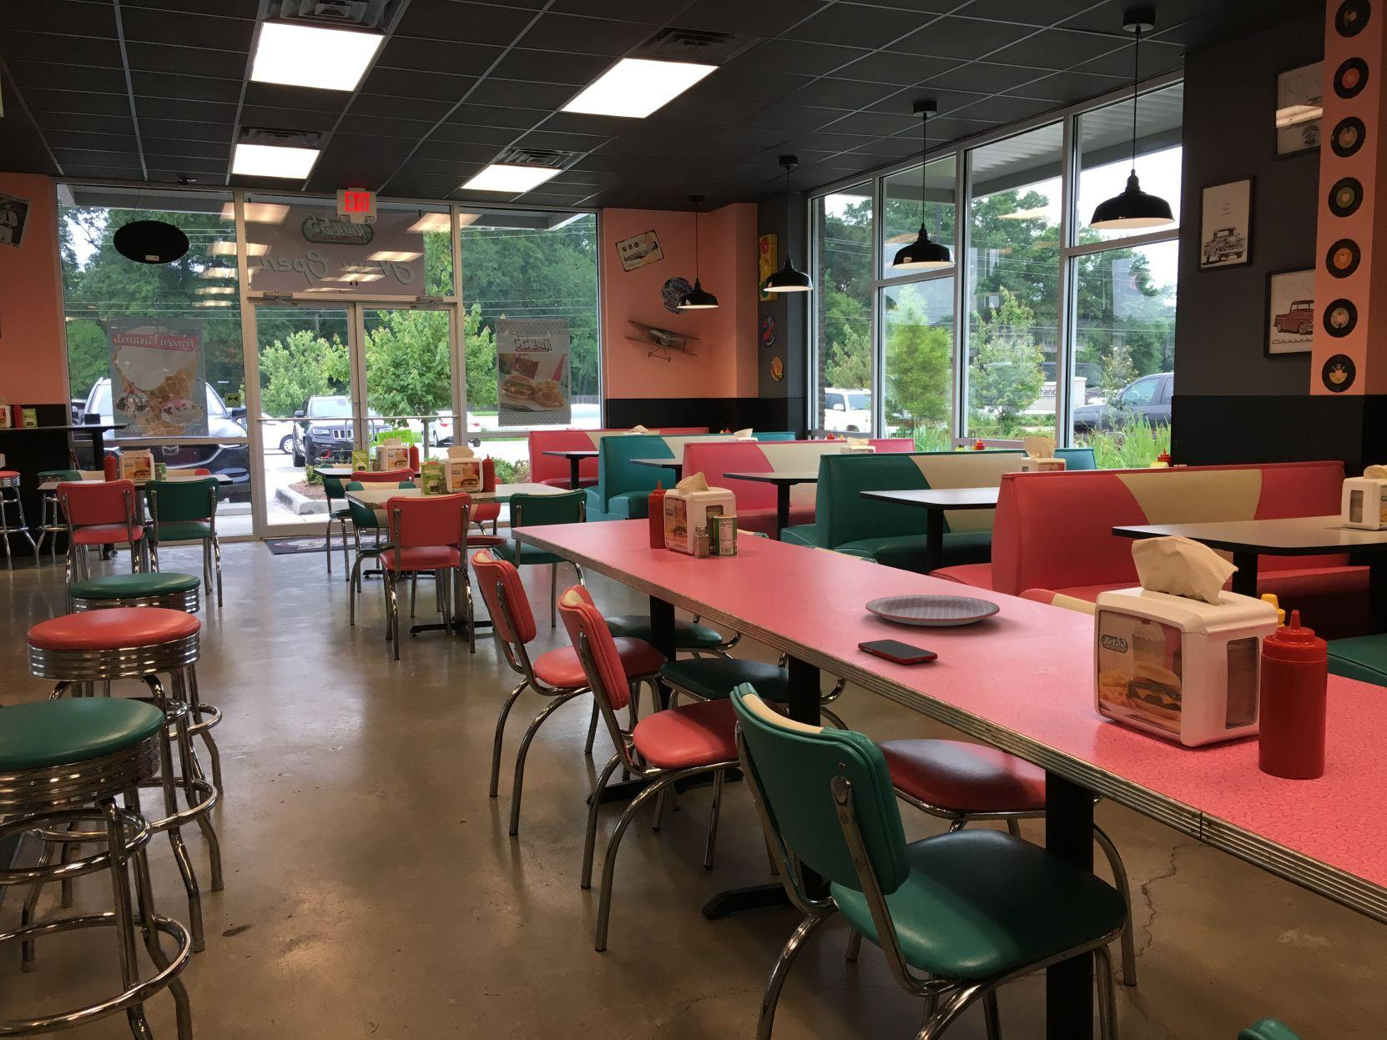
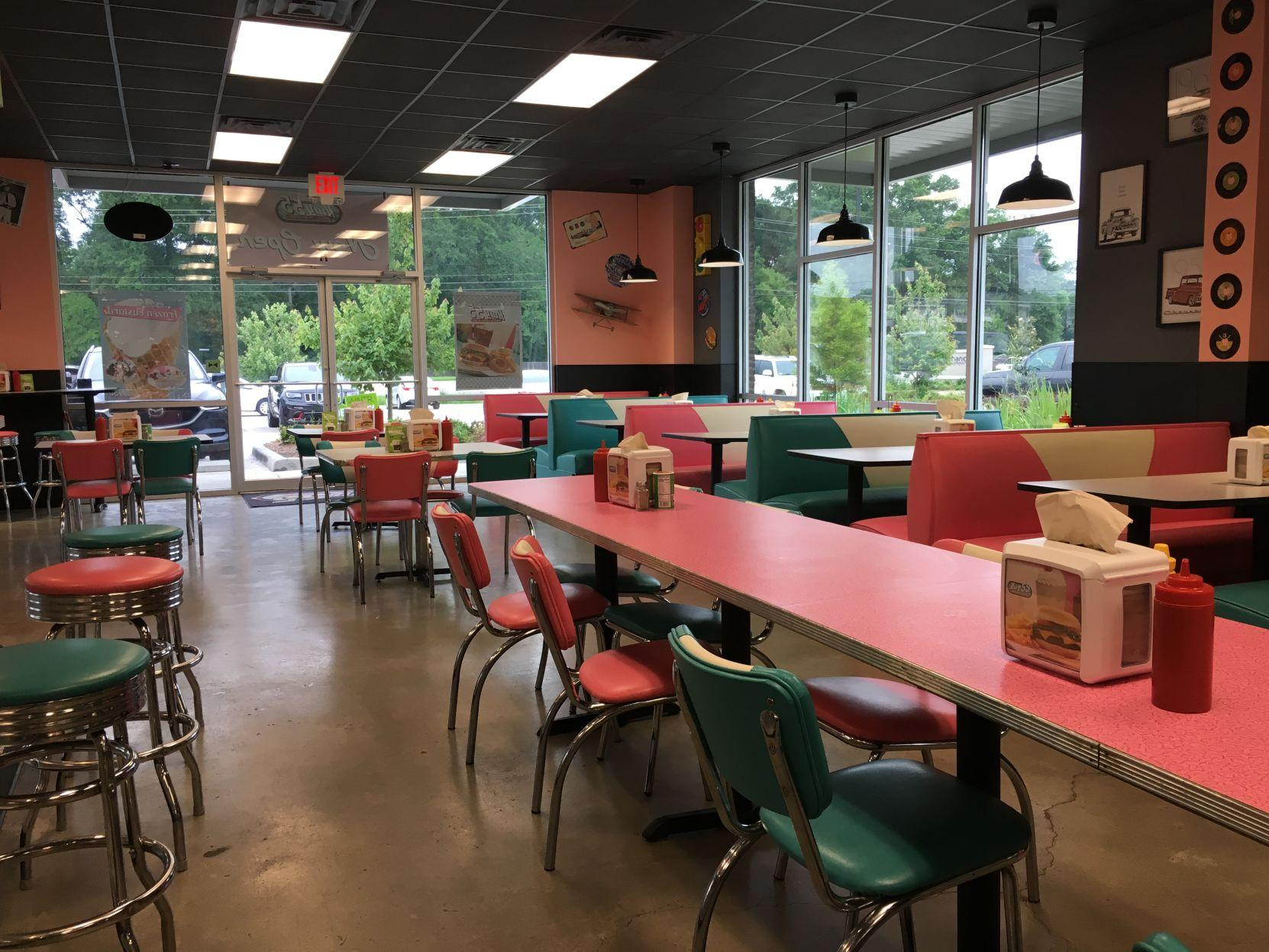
- cell phone (896, 651)
- plate (931, 611)
